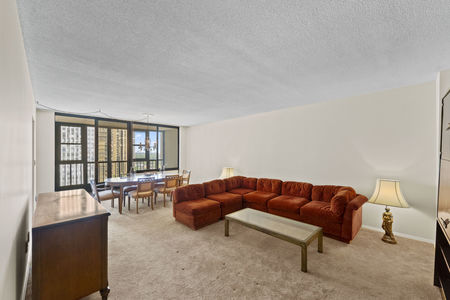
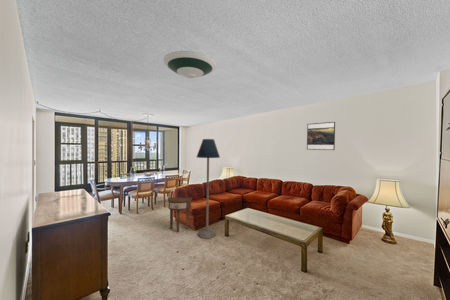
+ side table (179, 213)
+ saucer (190, 70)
+ floor lamp (207, 186)
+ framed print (320, 136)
